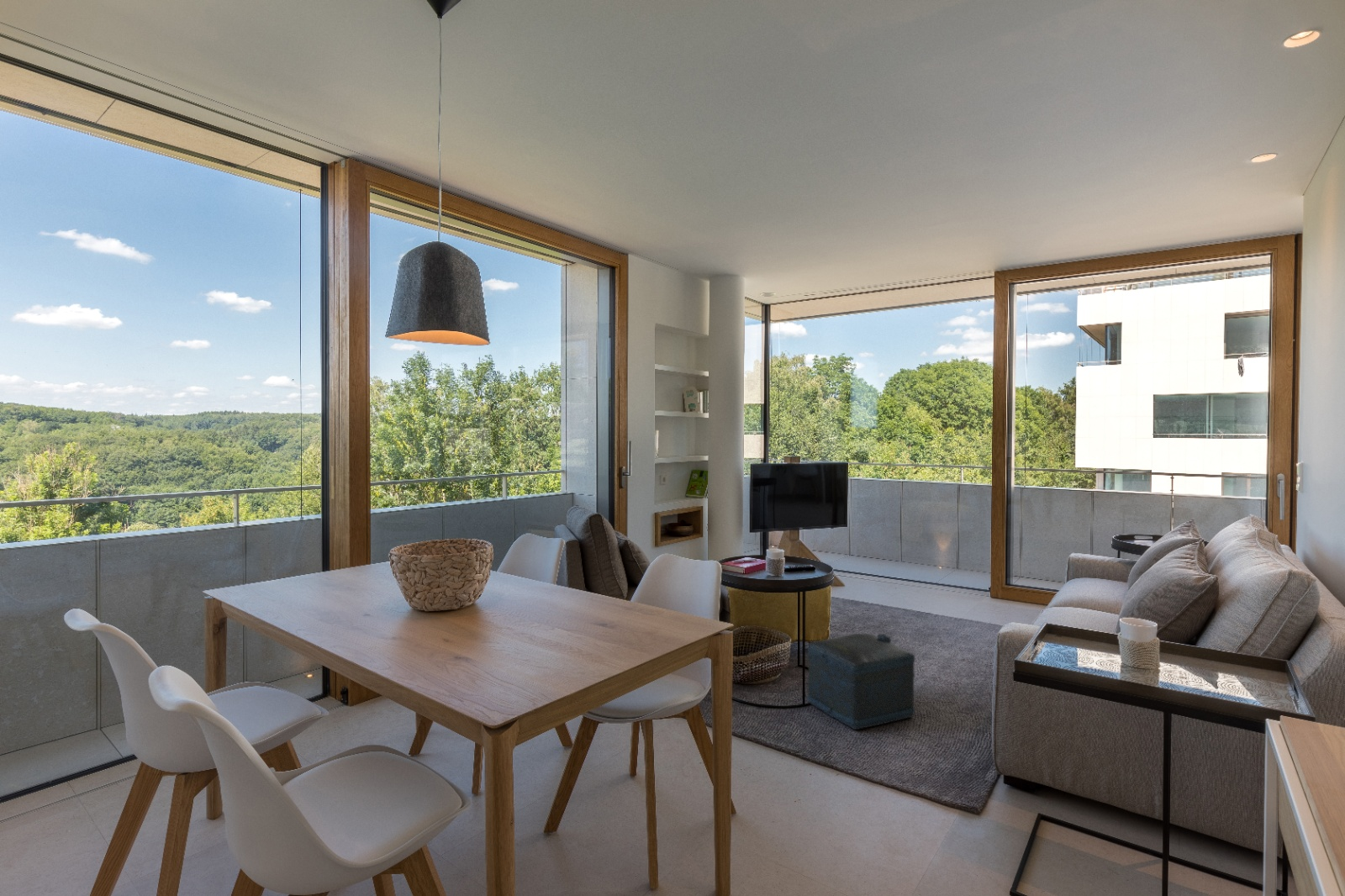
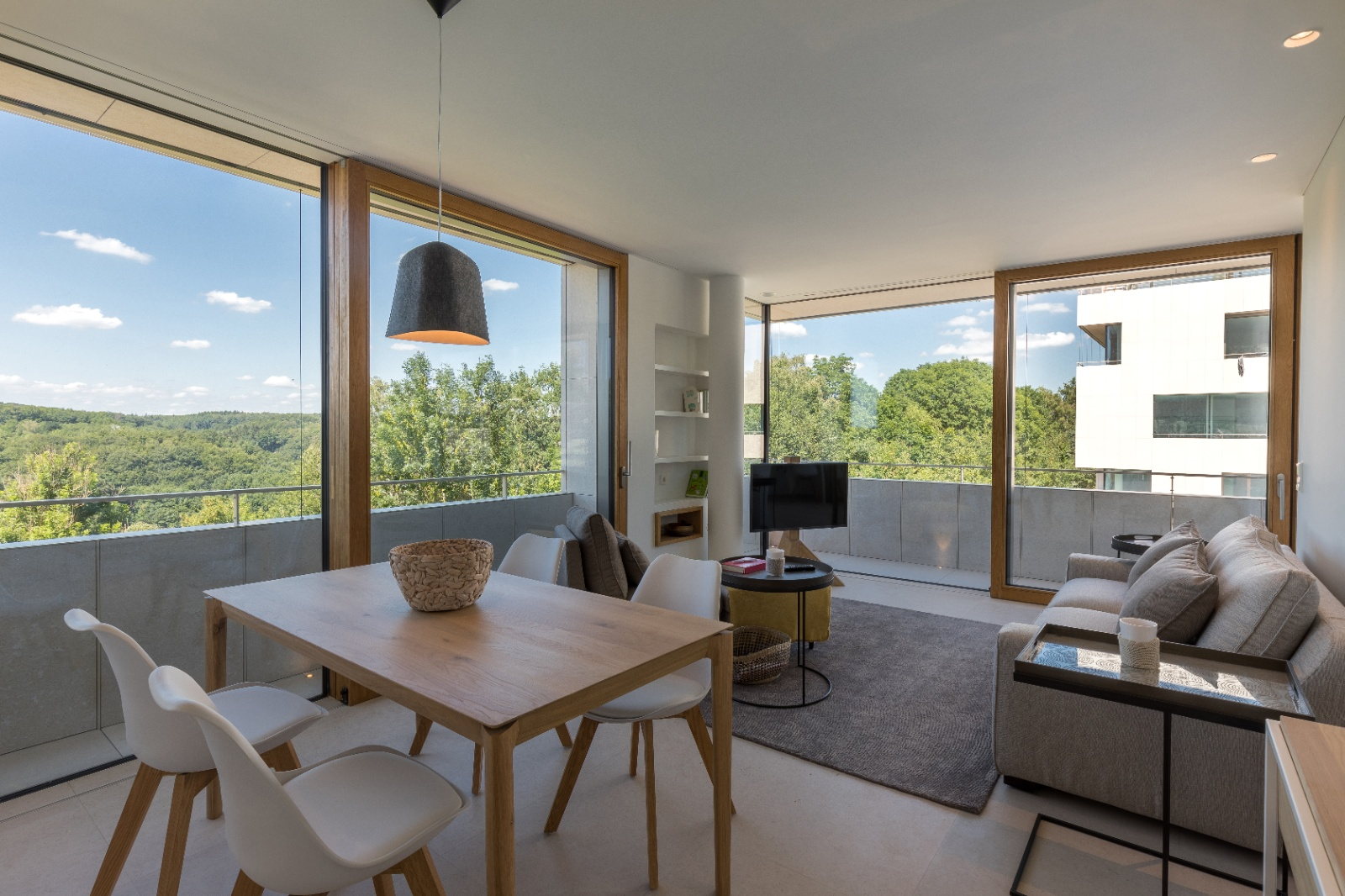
- ottoman (859, 673)
